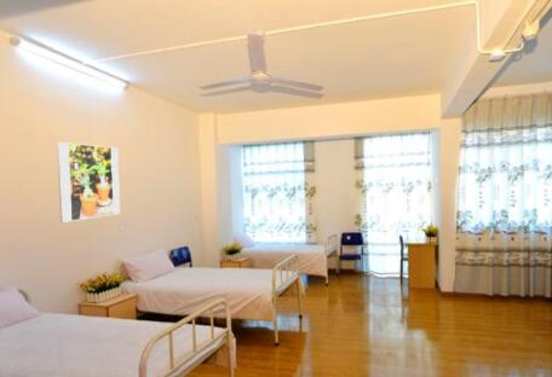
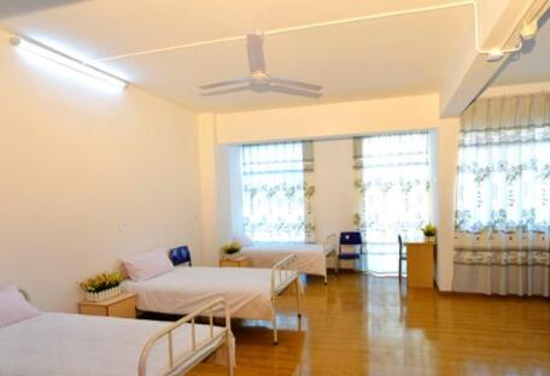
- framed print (91, 181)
